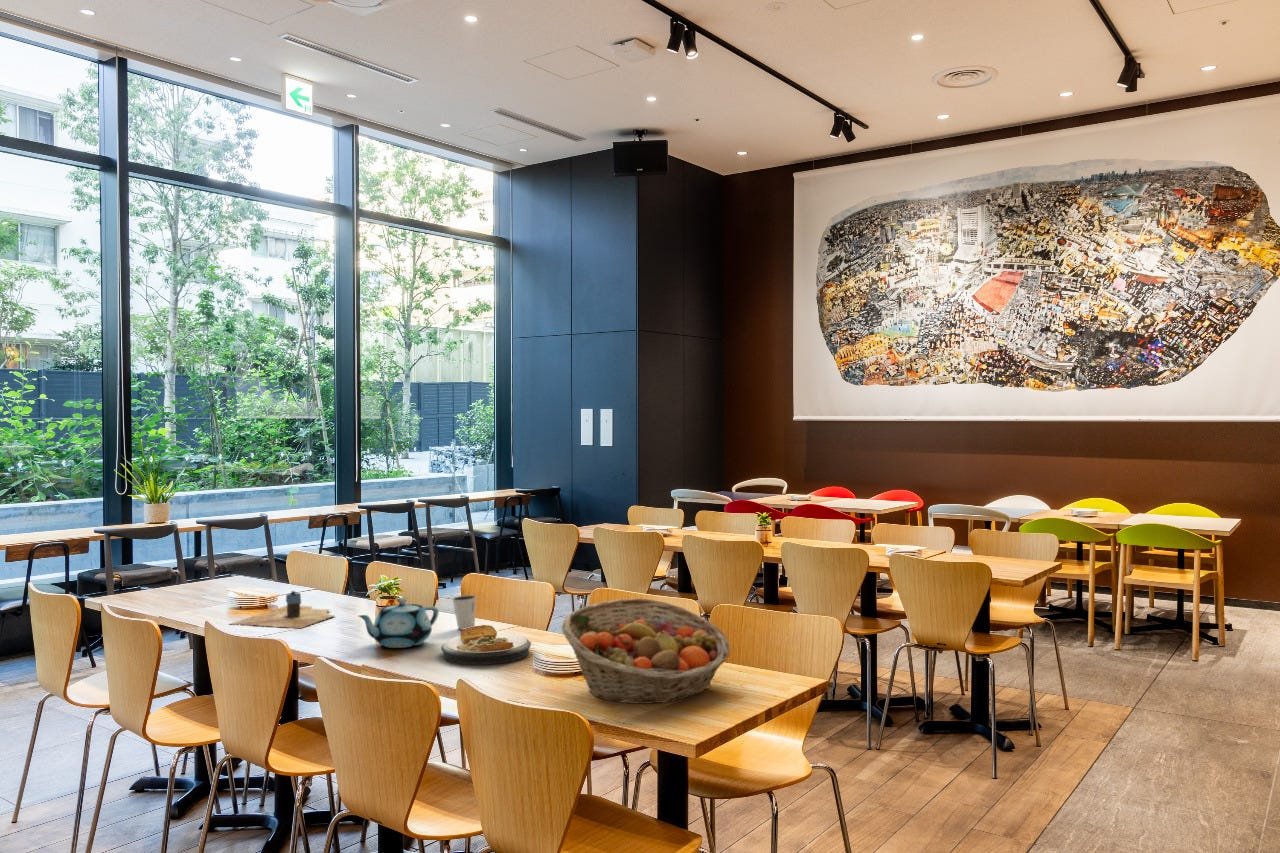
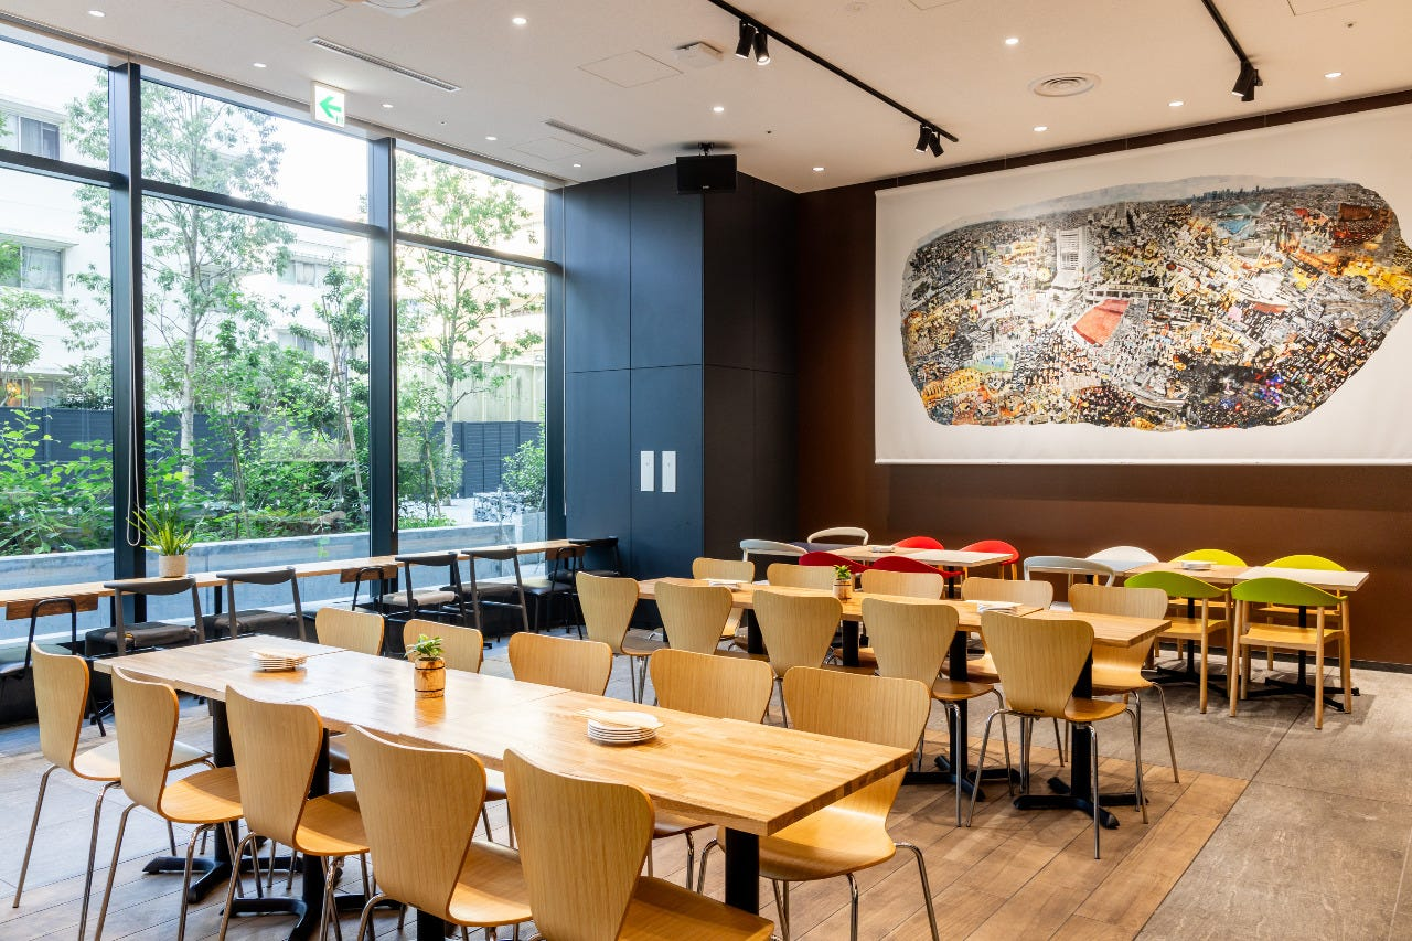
- fruit basket (646, 648)
- teapot (399, 621)
- toy house (293, 603)
- plate (486, 644)
- dixie cup (464, 612)
